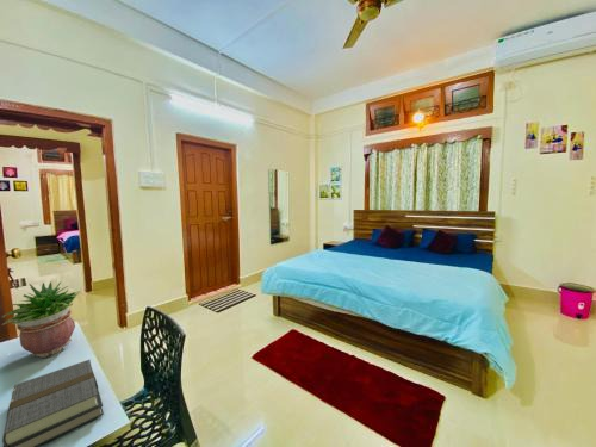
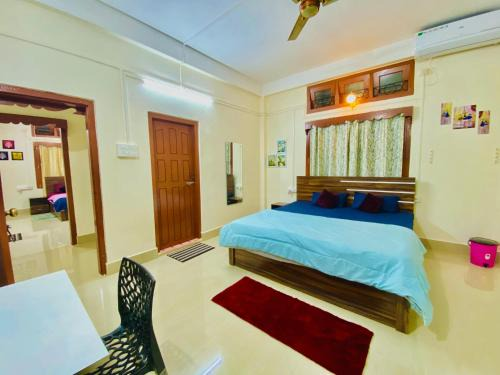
- book (55, 399)
- potted plant (44, 317)
